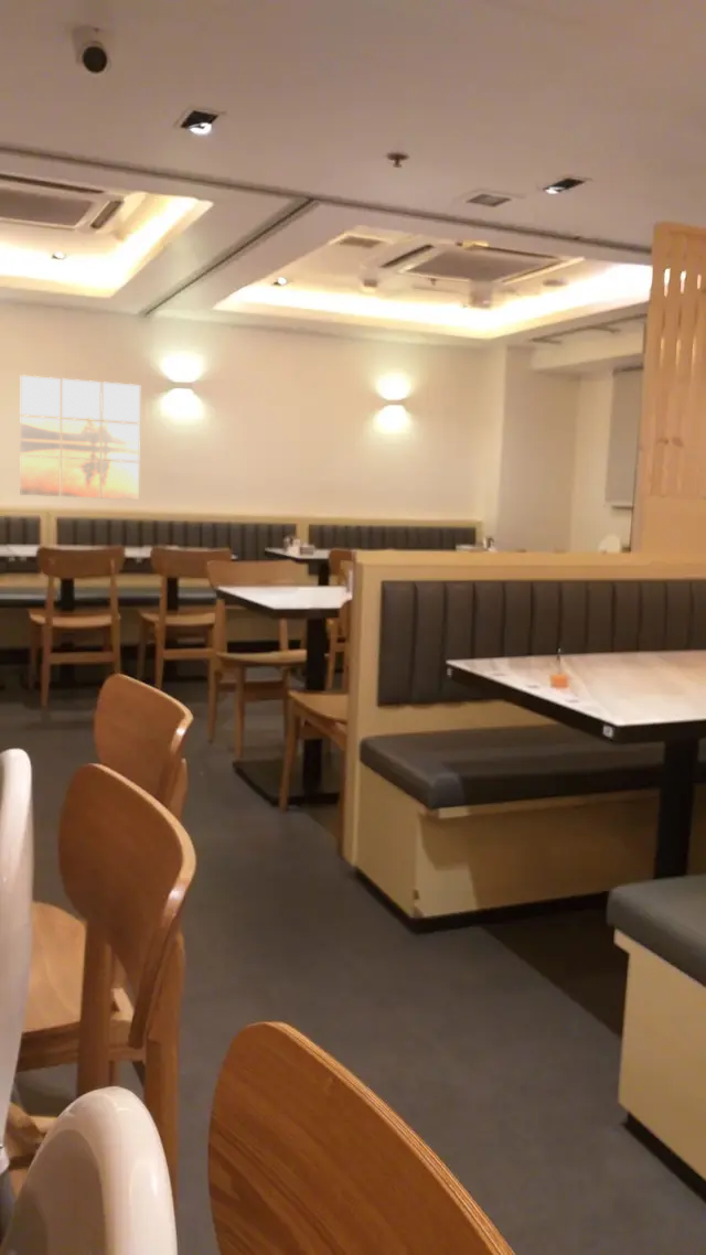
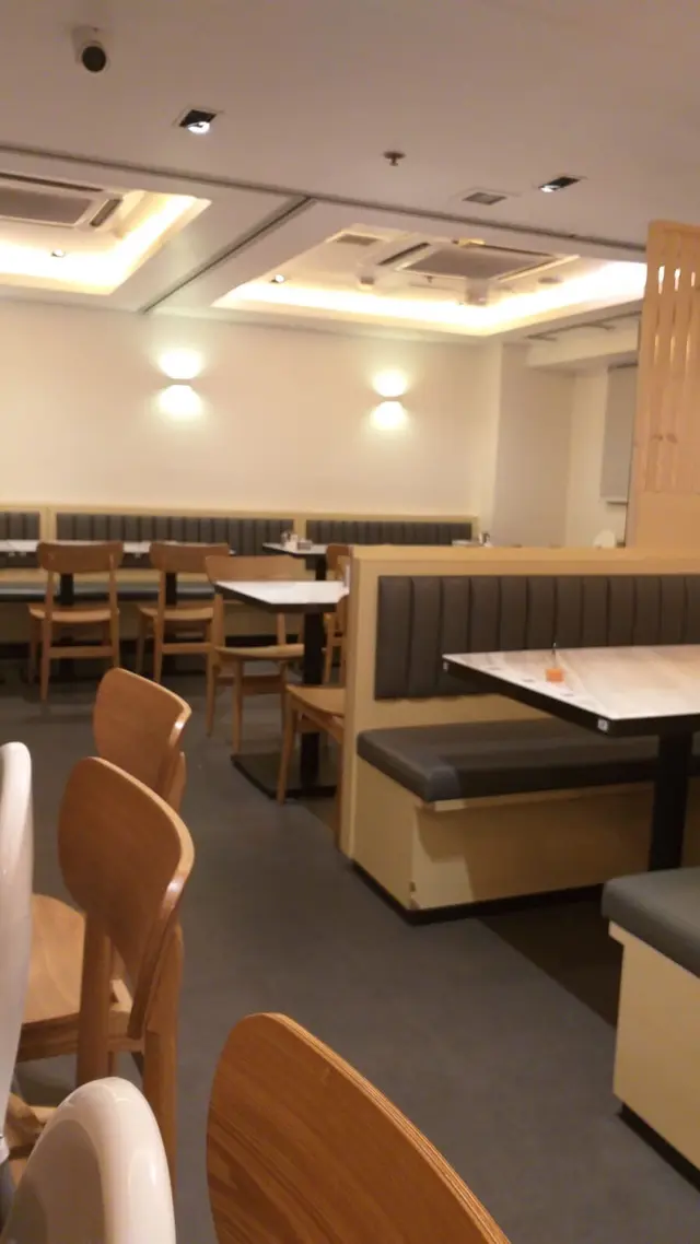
- wall art (81, 439)
